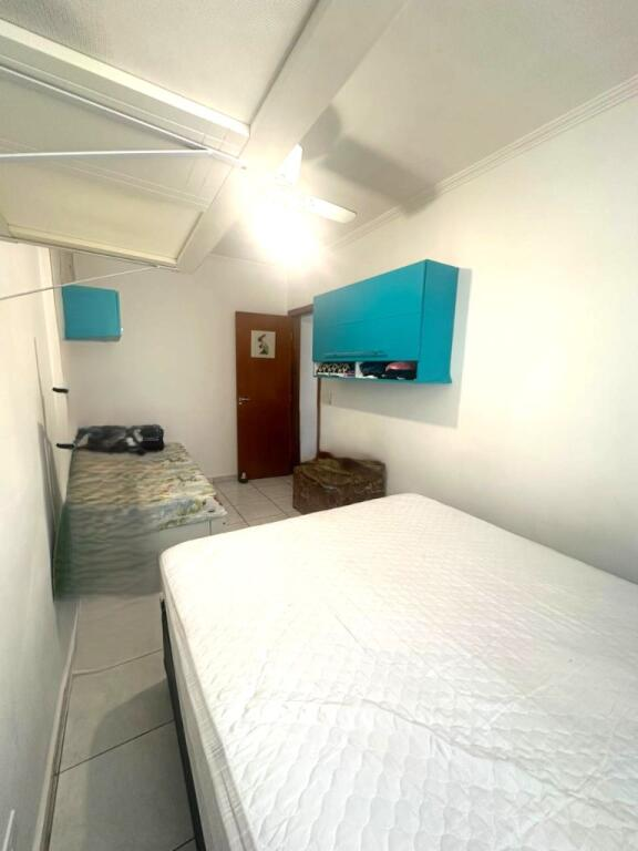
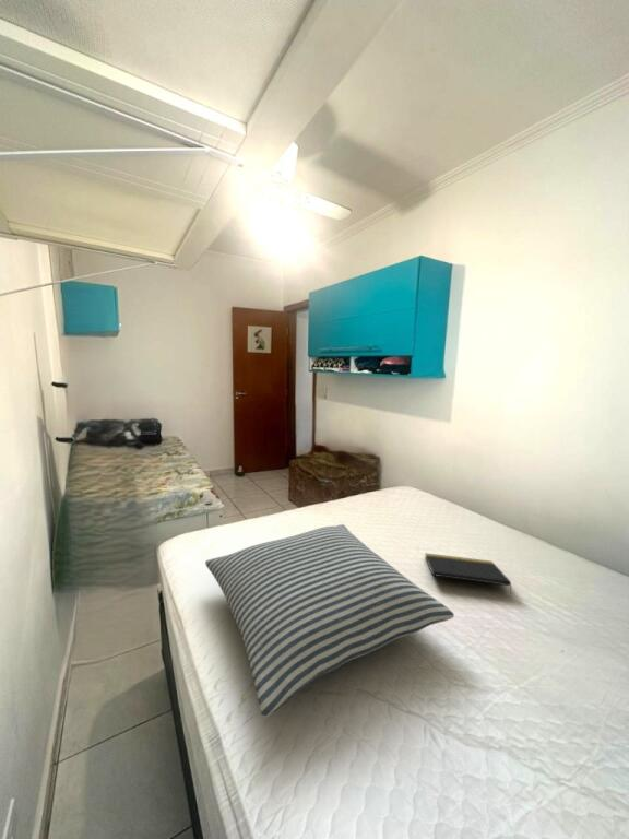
+ pillow (317, 586)
+ notepad (463, 568)
